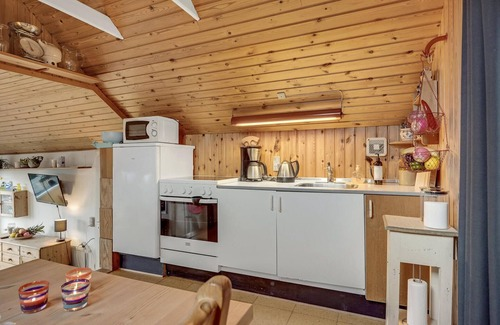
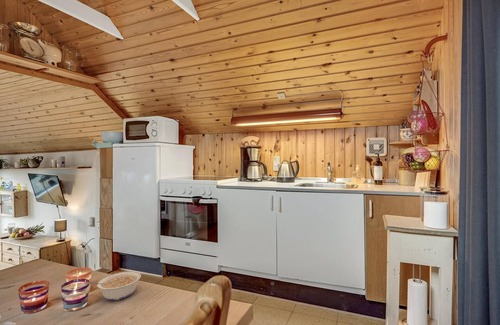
+ legume (118, 285)
